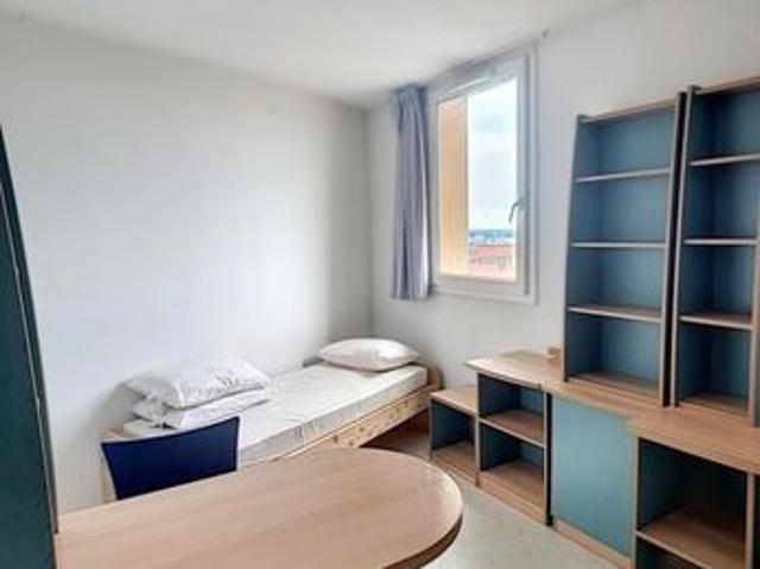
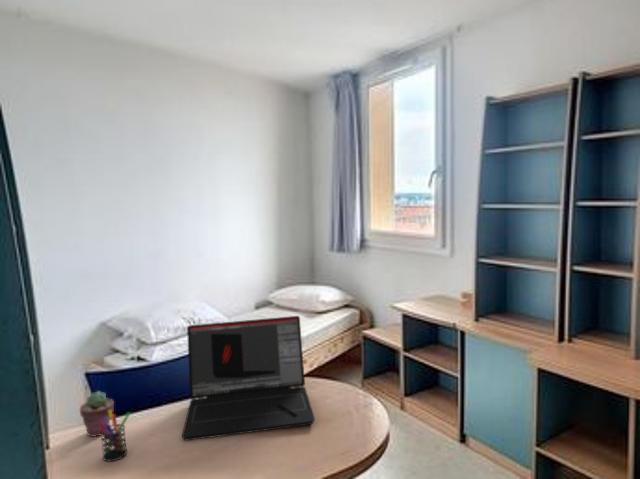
+ pen holder (116, 432)
+ laptop (247, 371)
+ potted succulent (97, 412)
